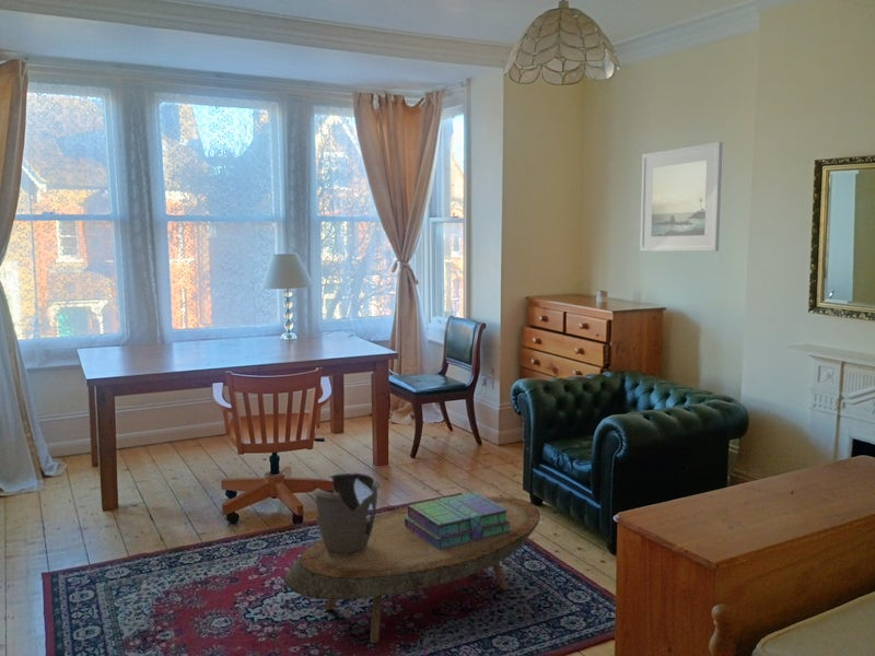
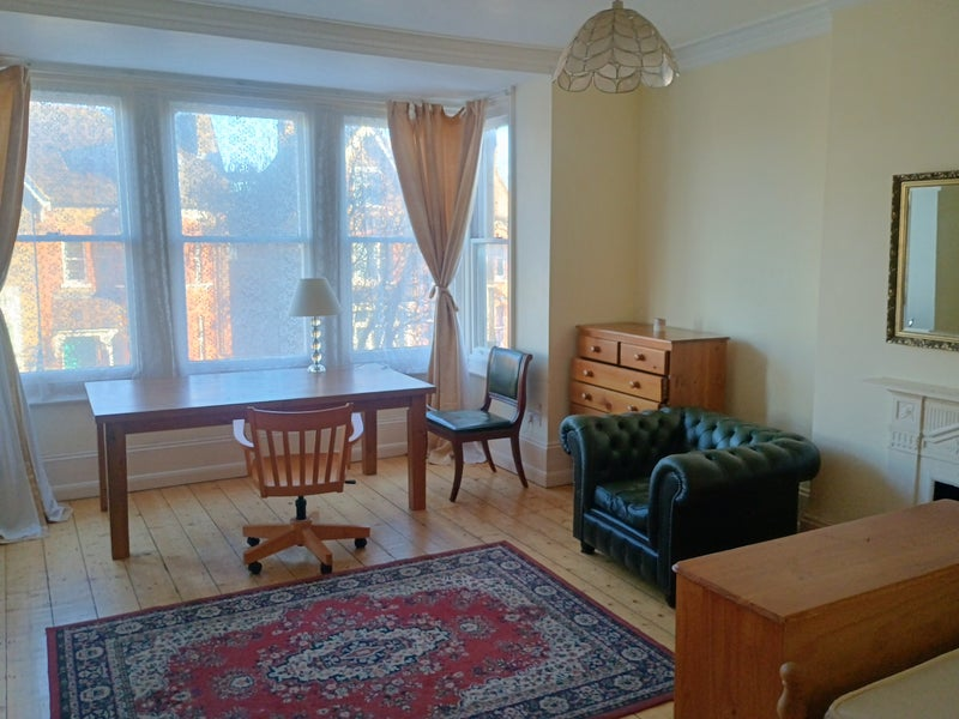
- stack of books (457, 517)
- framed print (678, 200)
- decorative bowl (349, 514)
- coffee table (425, 564)
